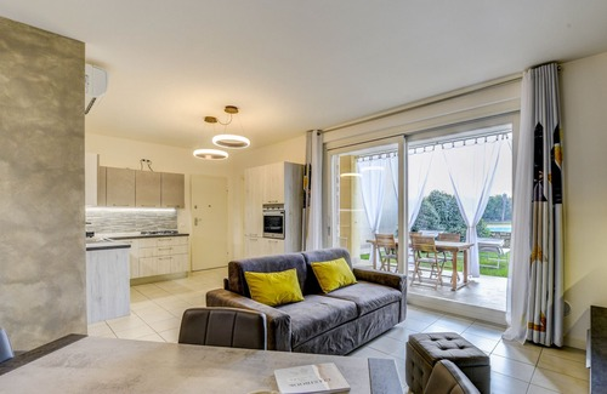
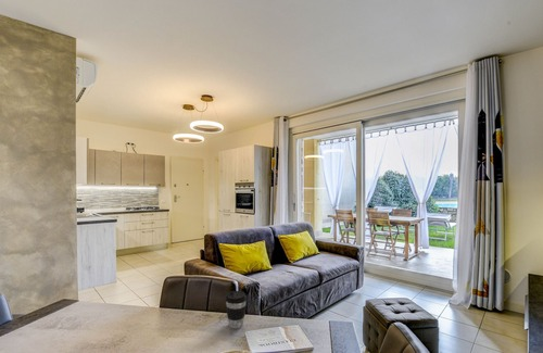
+ coffee cup (236, 310)
